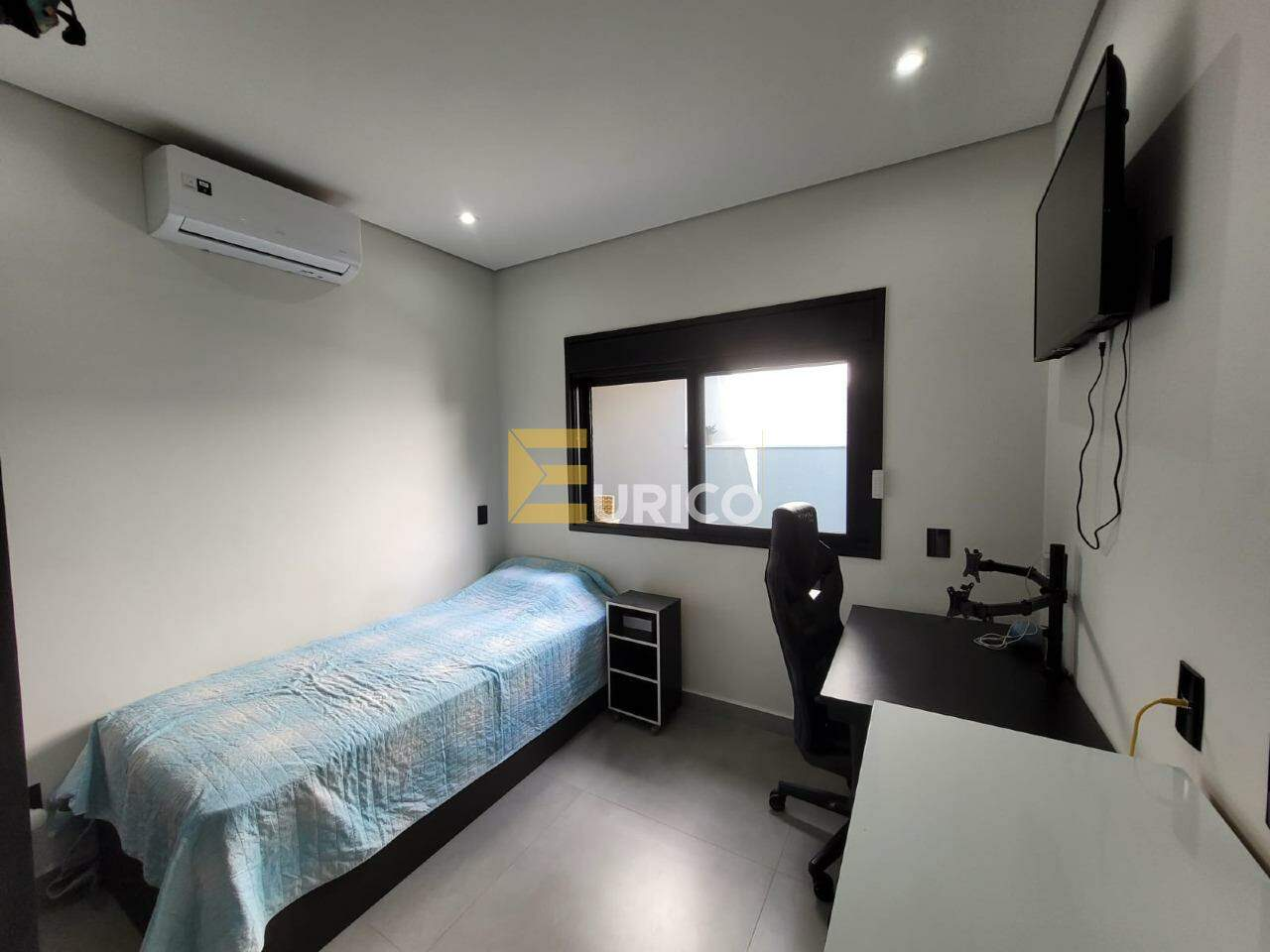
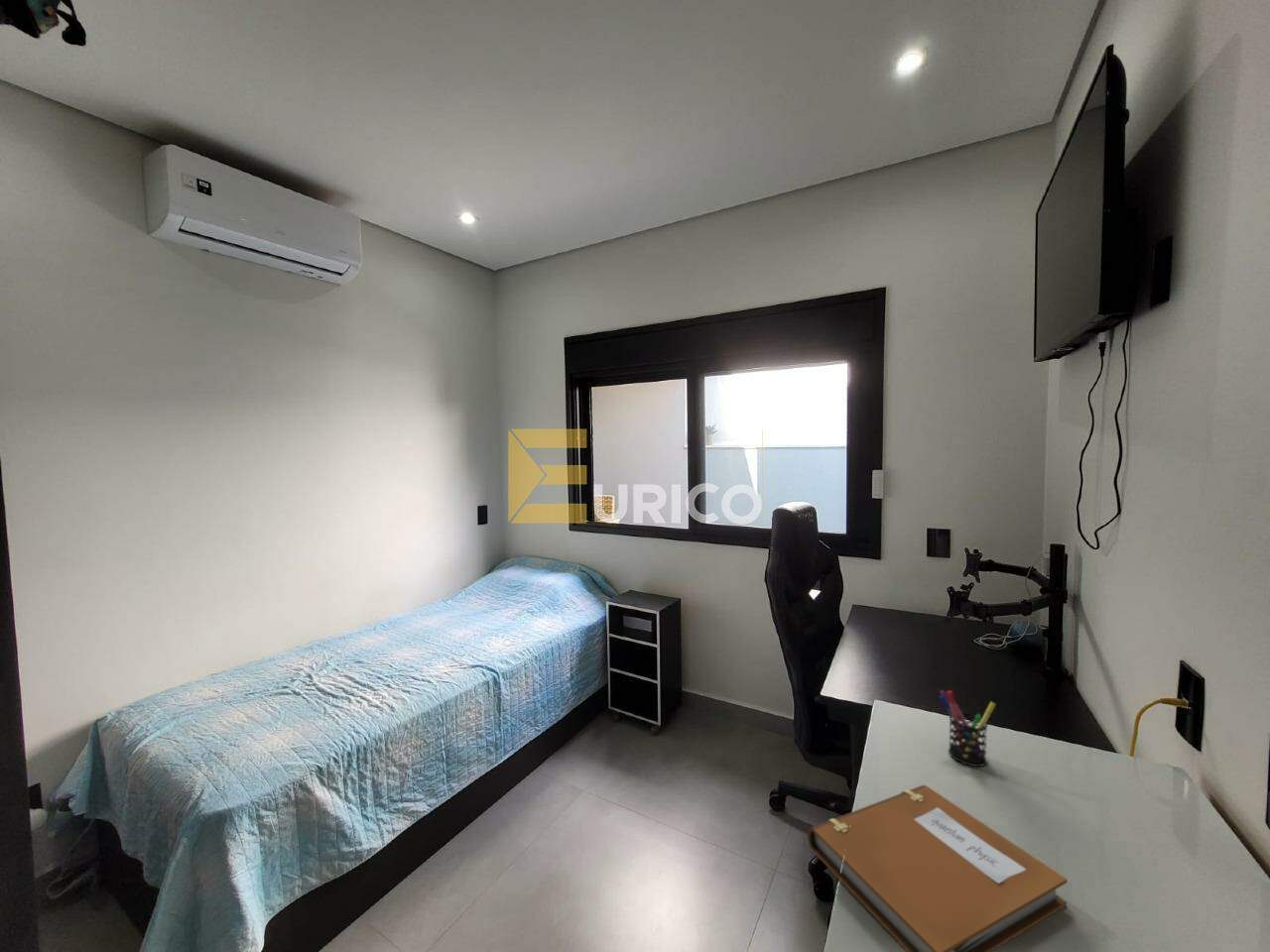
+ pen holder (967, 726)
+ notebook (930, 859)
